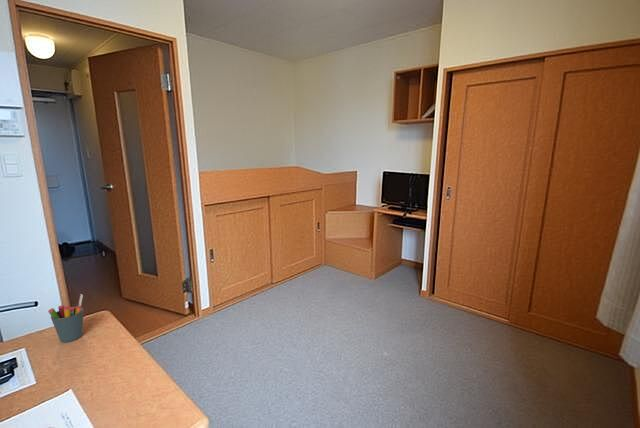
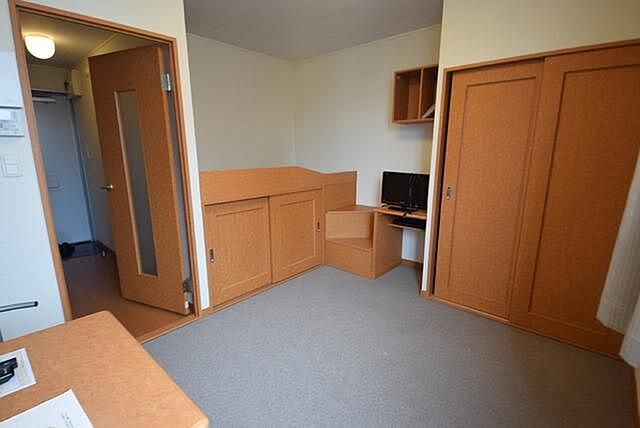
- pen holder (68, 318)
